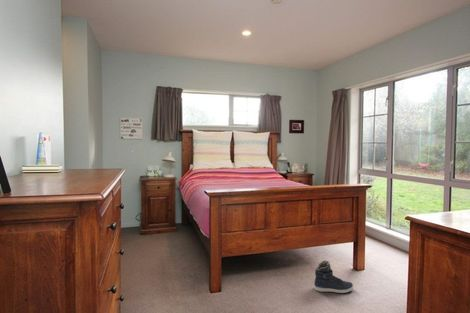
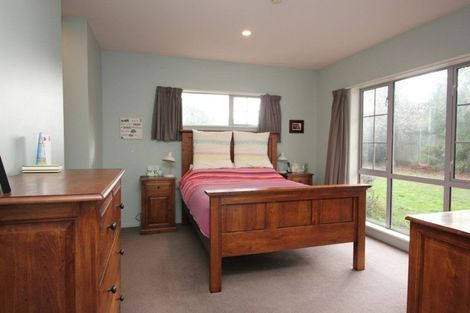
- sneaker (333, 276)
